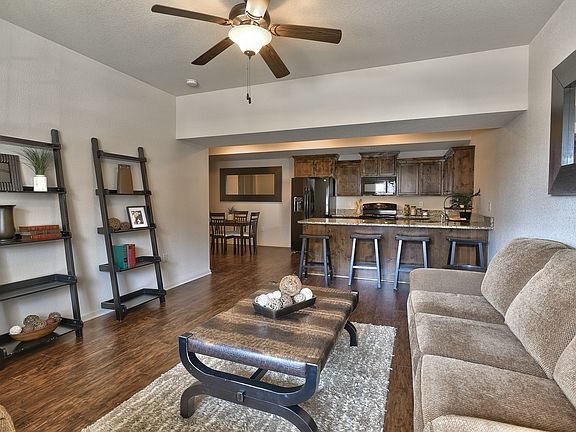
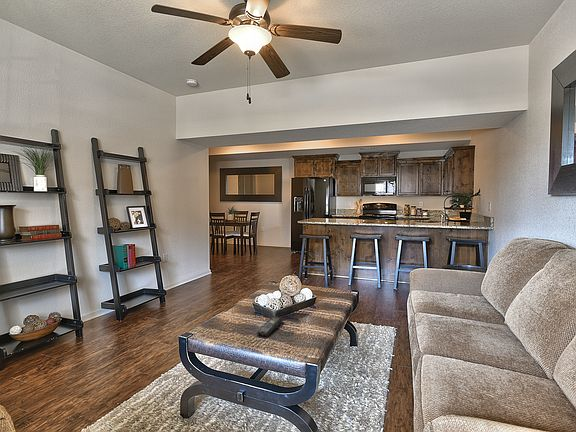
+ remote control (271, 325)
